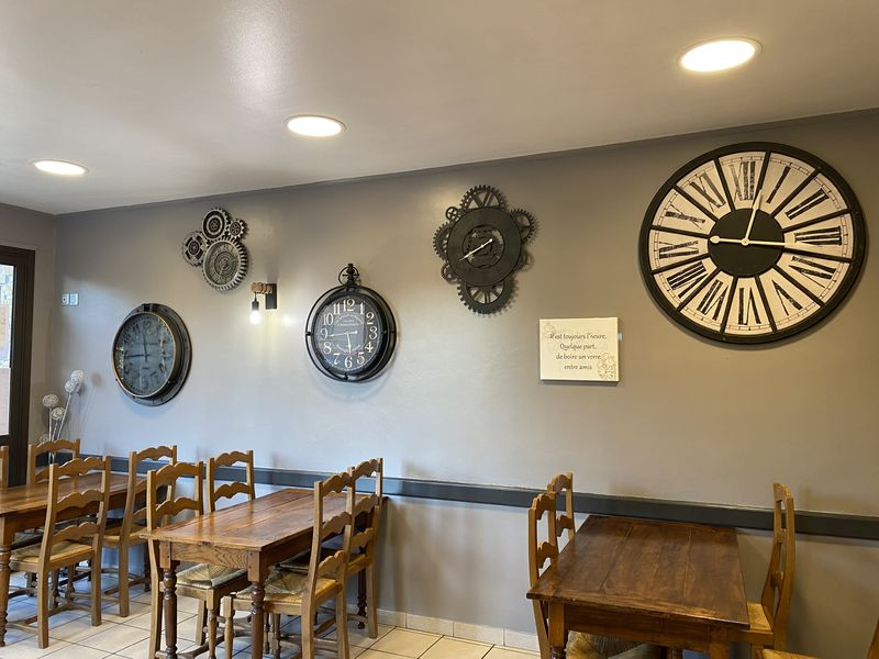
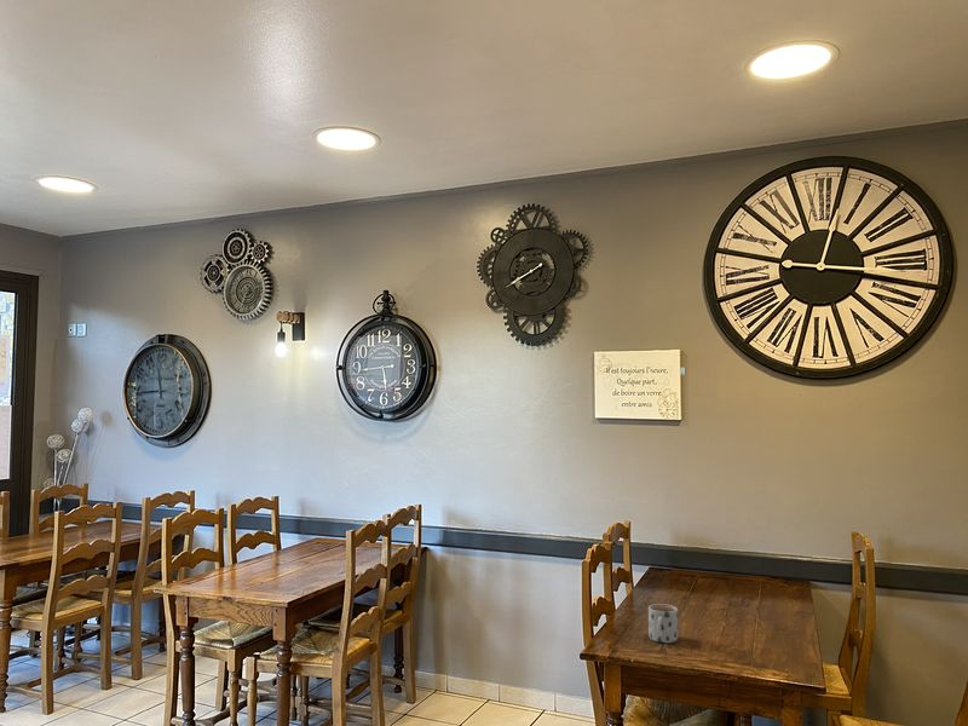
+ mug (662, 624)
